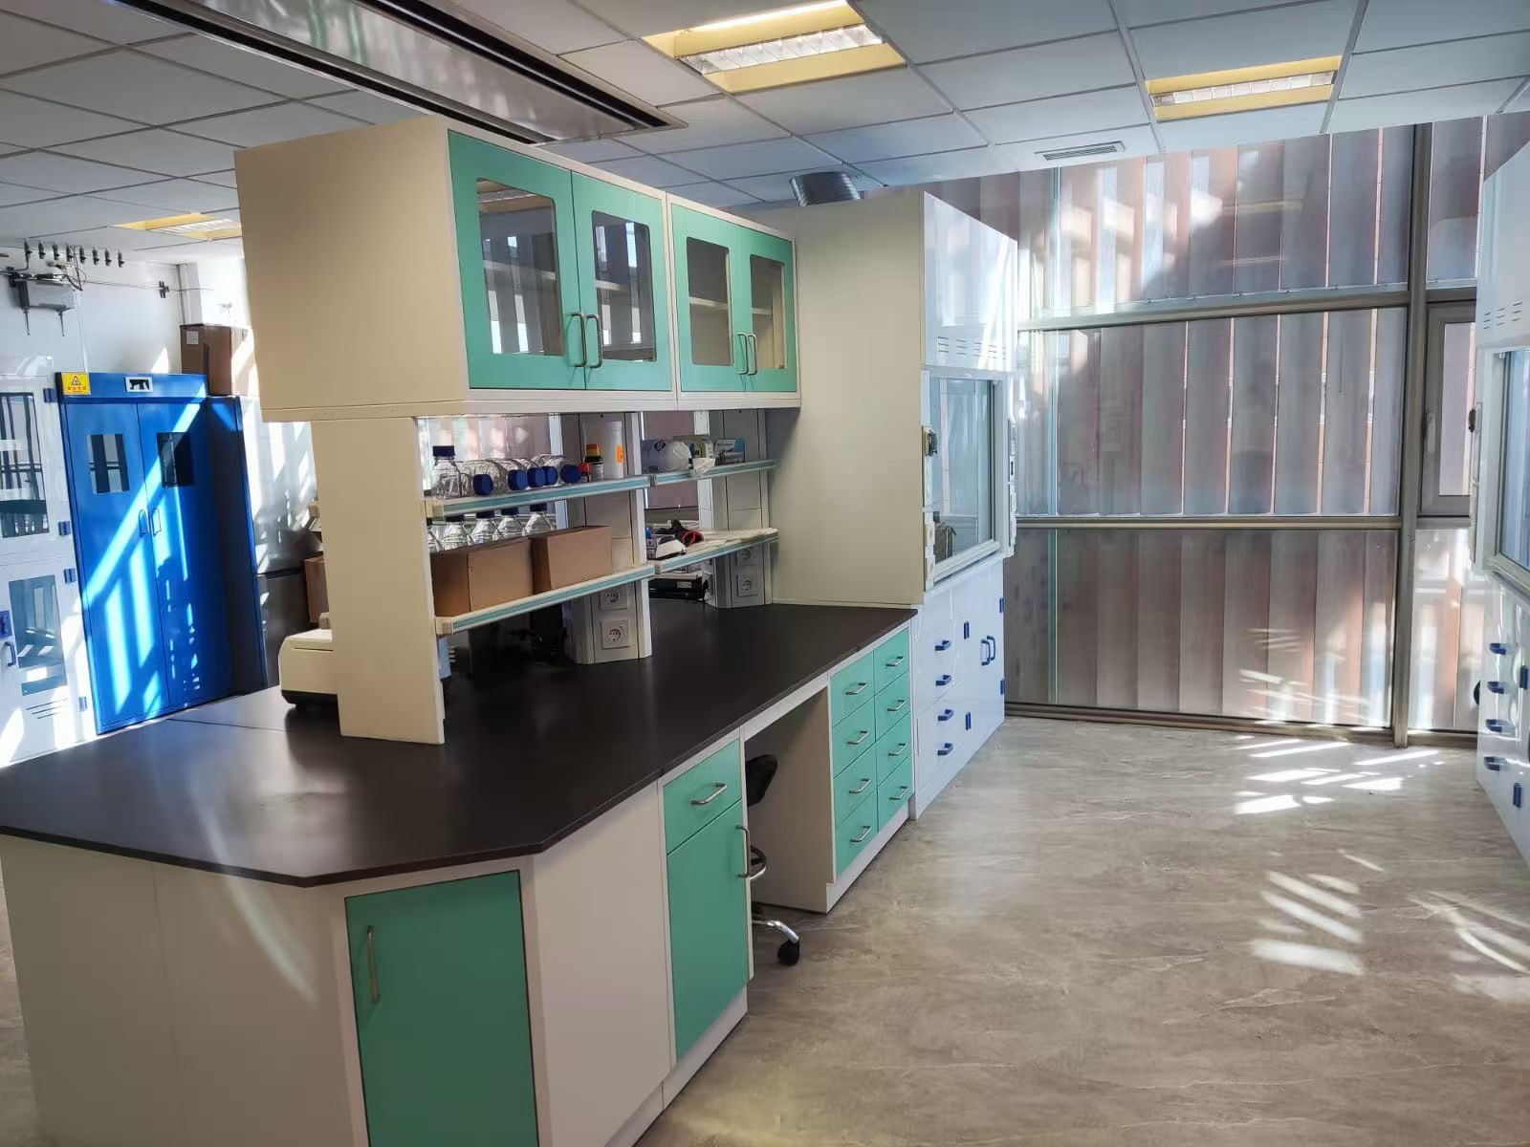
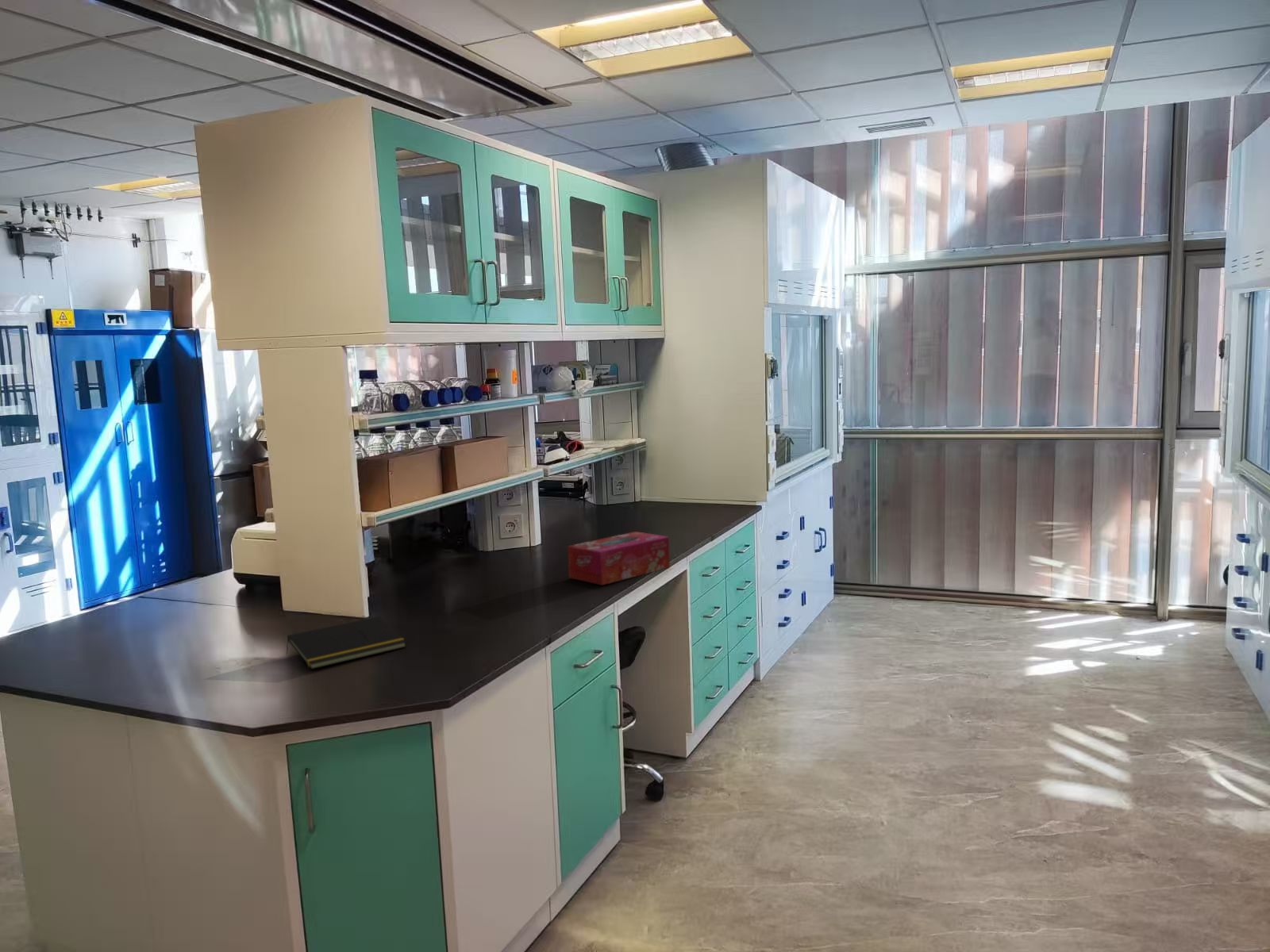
+ notepad (347, 641)
+ tissue box (619, 557)
